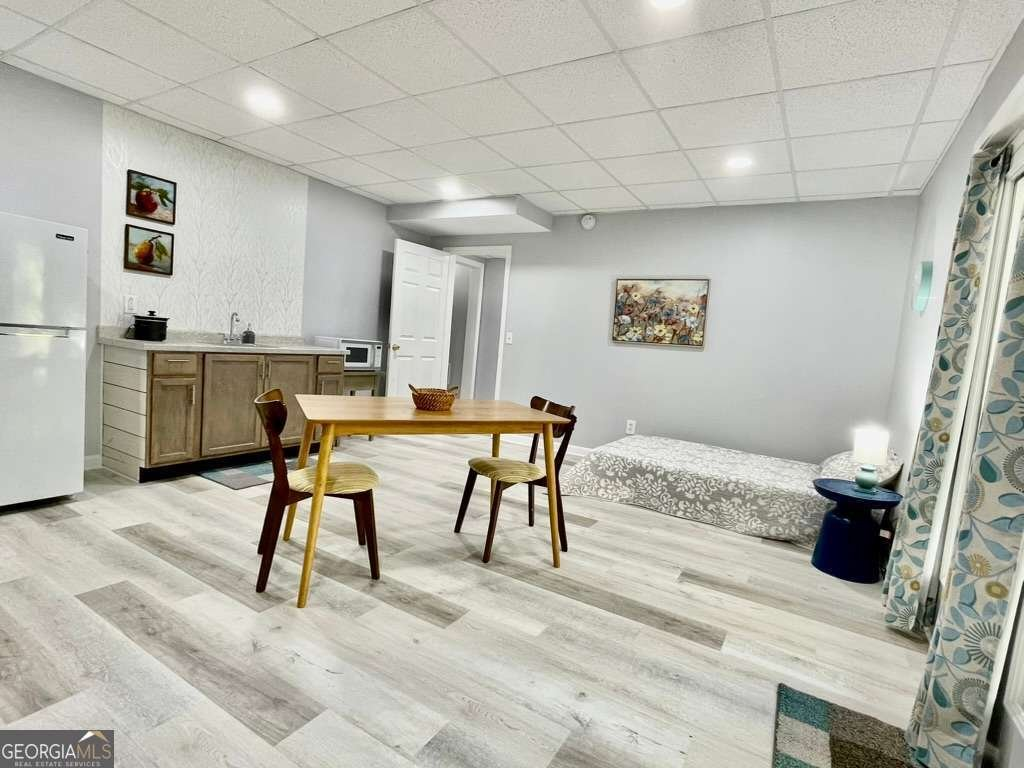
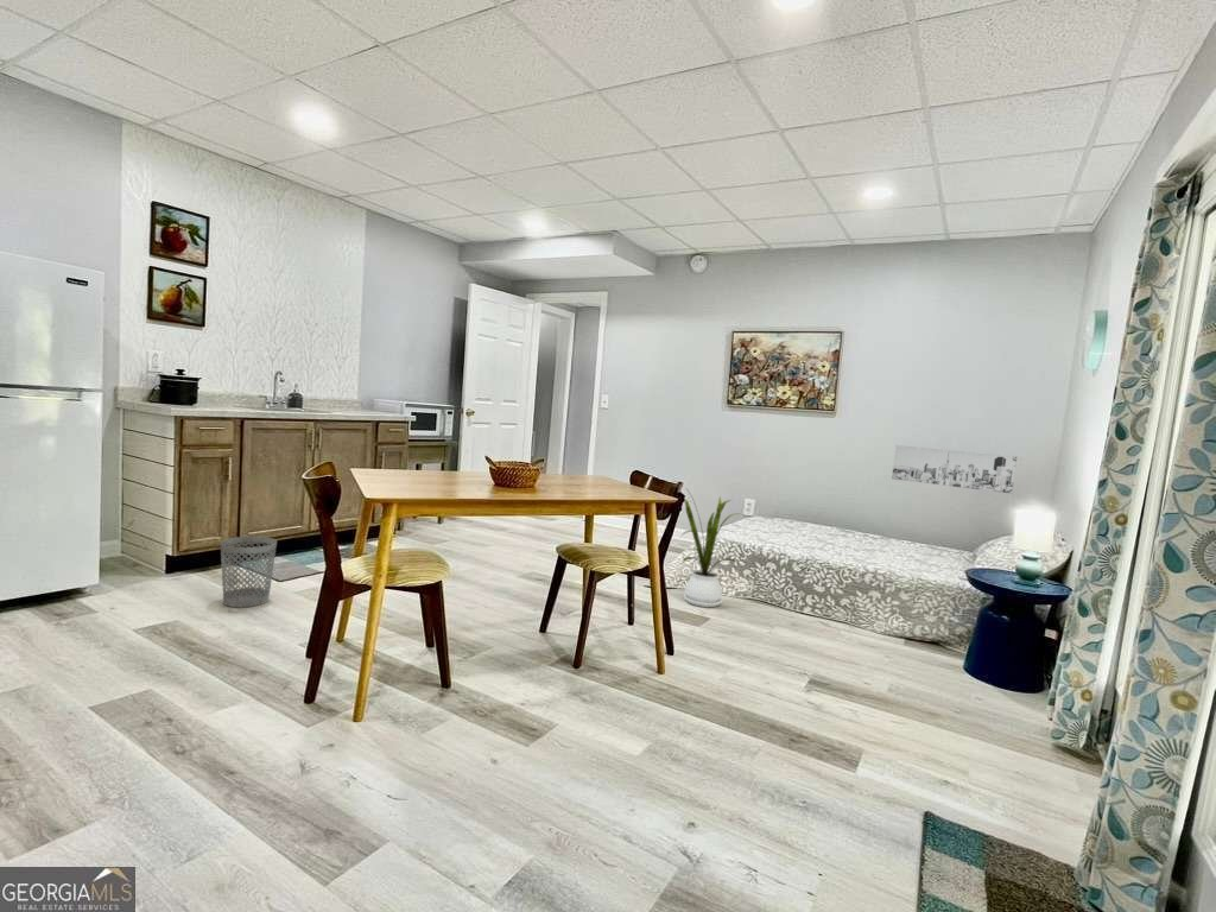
+ wastebasket (247, 571)
+ house plant (703, 543)
+ wall art (951, 468)
